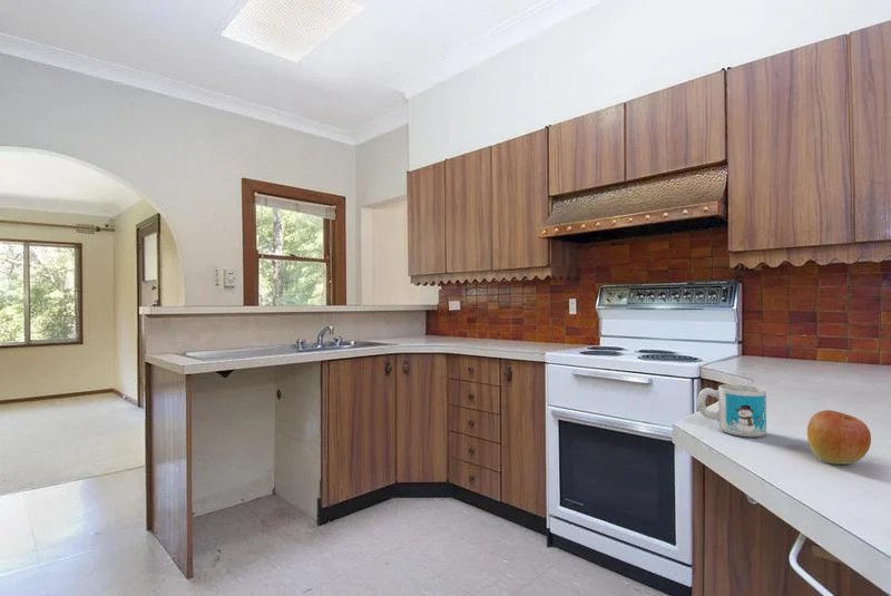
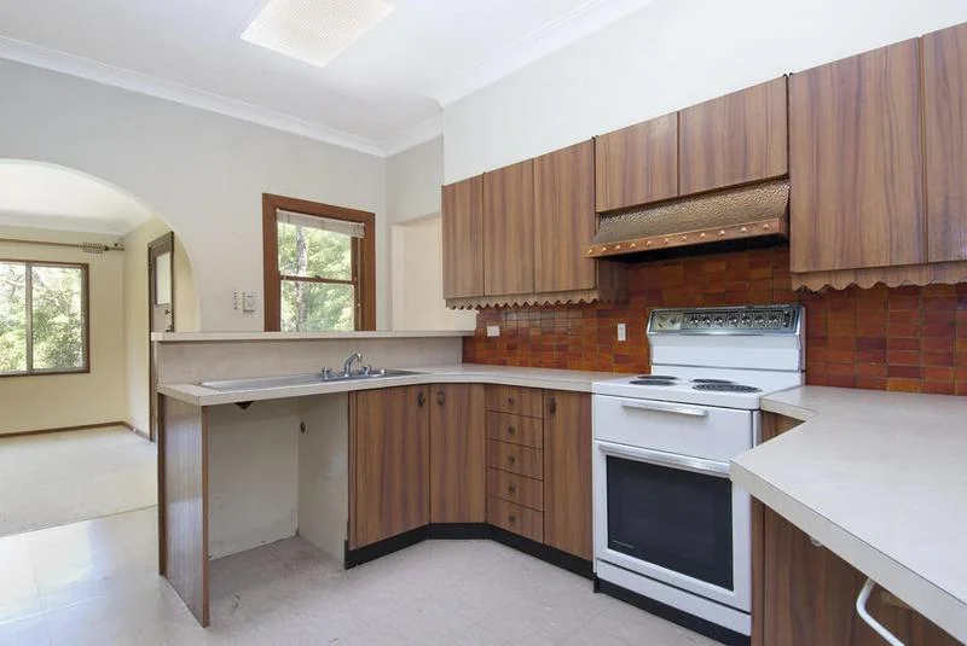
- mug (731, 409)
- apple (836, 437)
